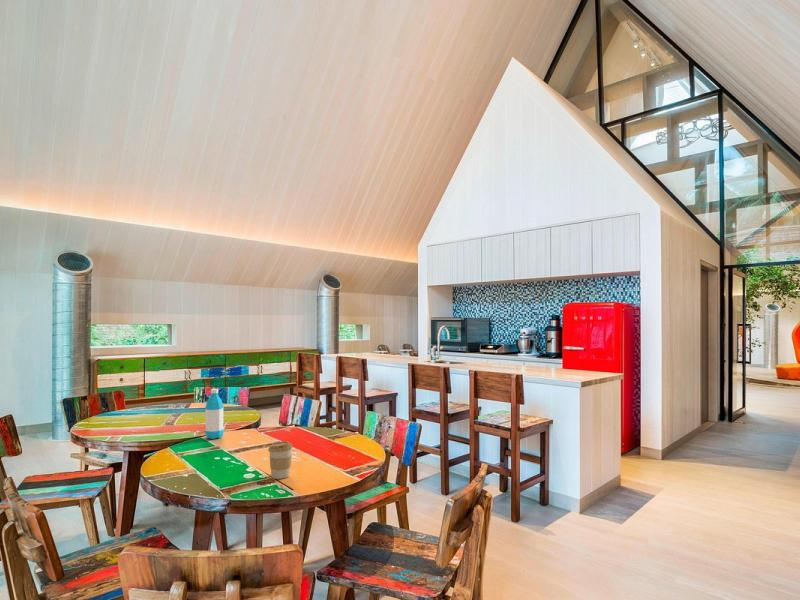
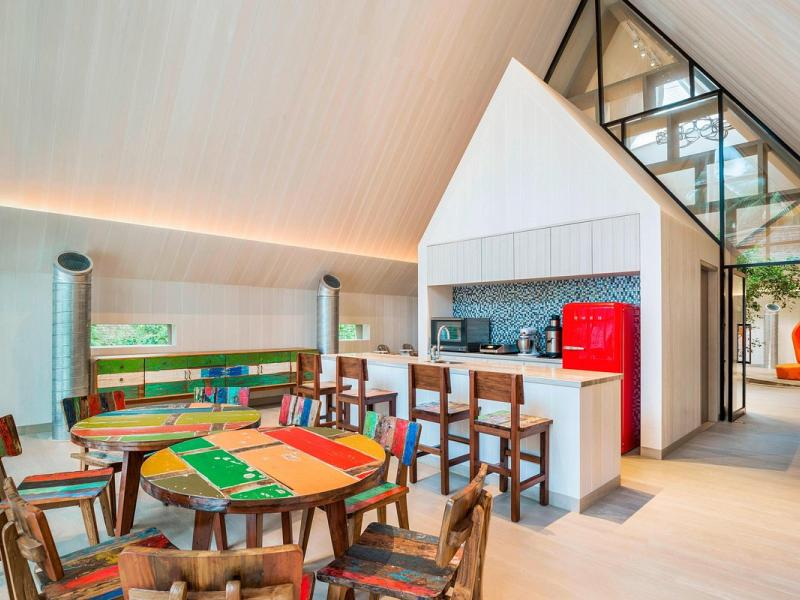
- coffee cup (280, 459)
- water bottle (214, 413)
